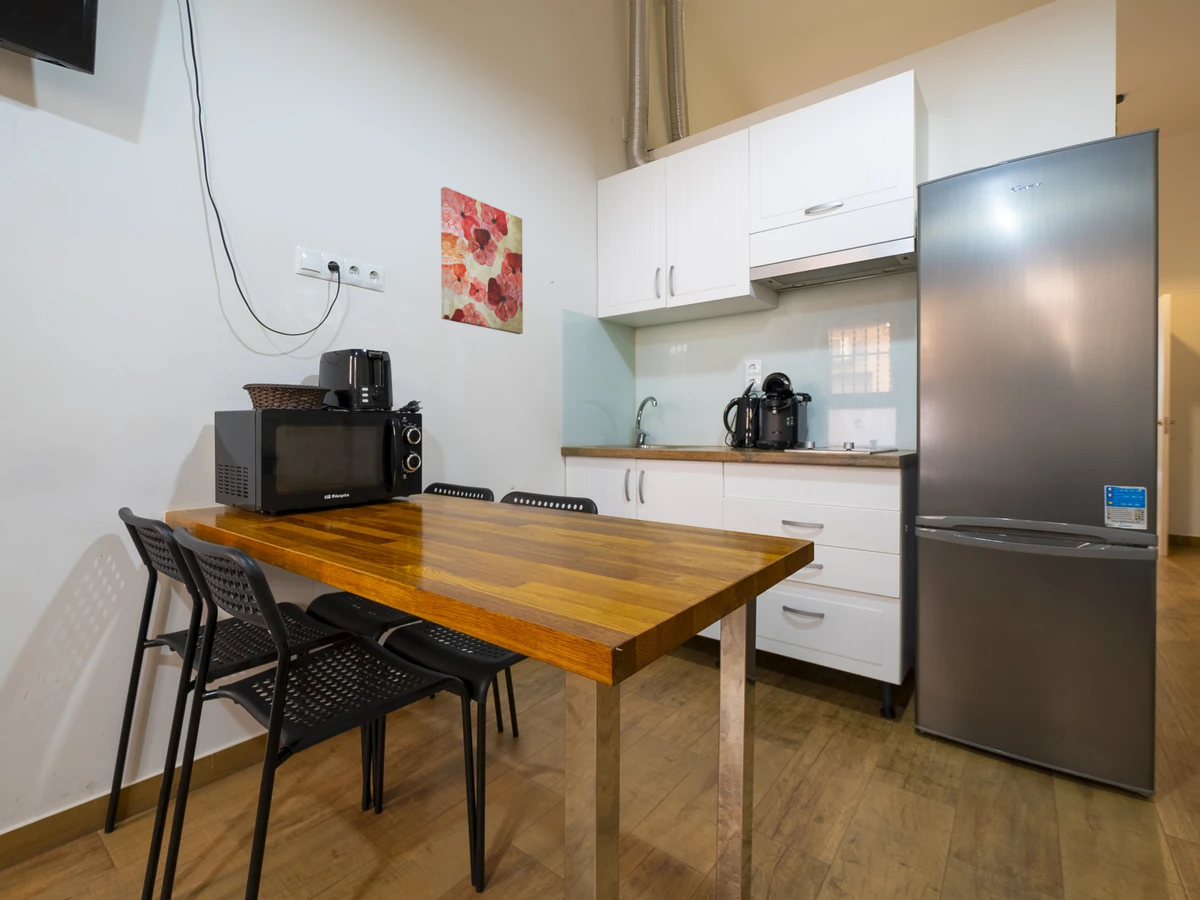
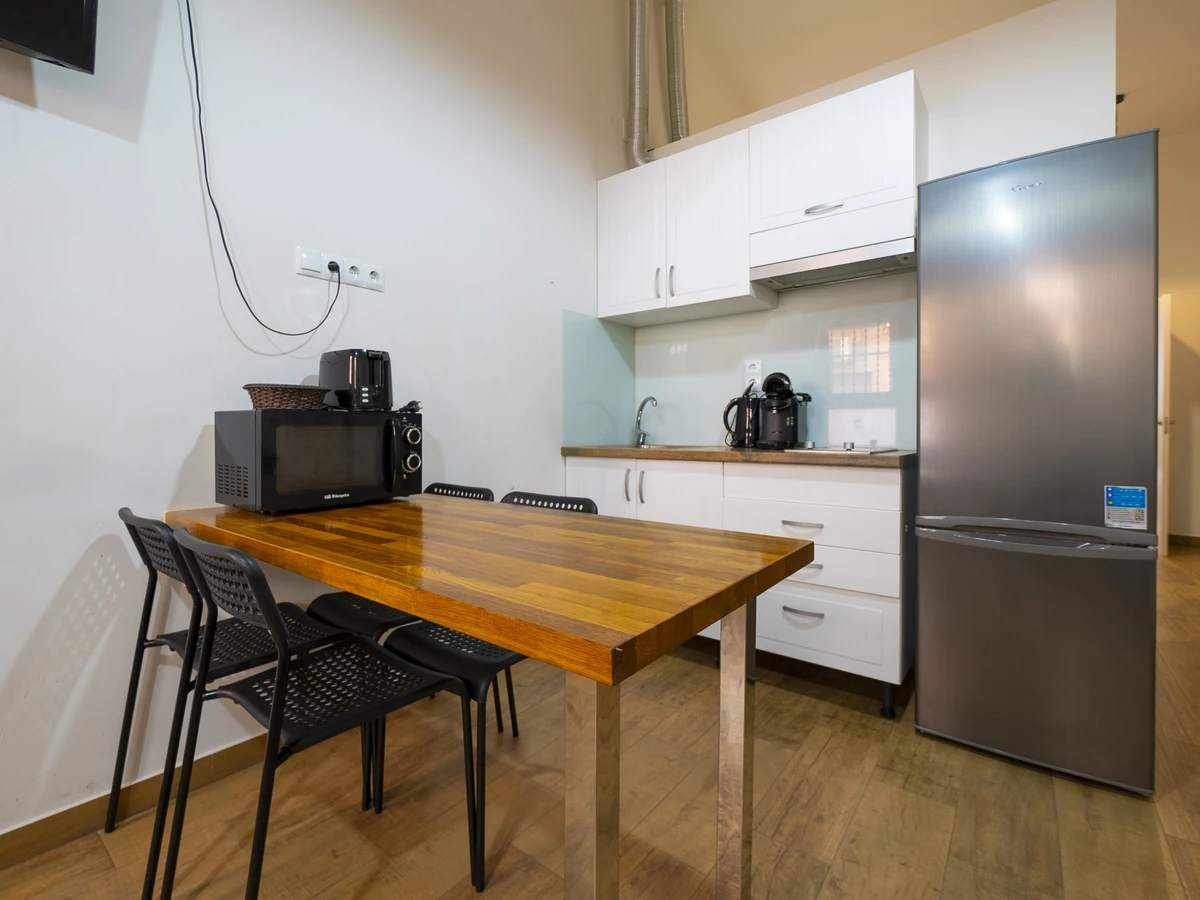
- wall art (484, 265)
